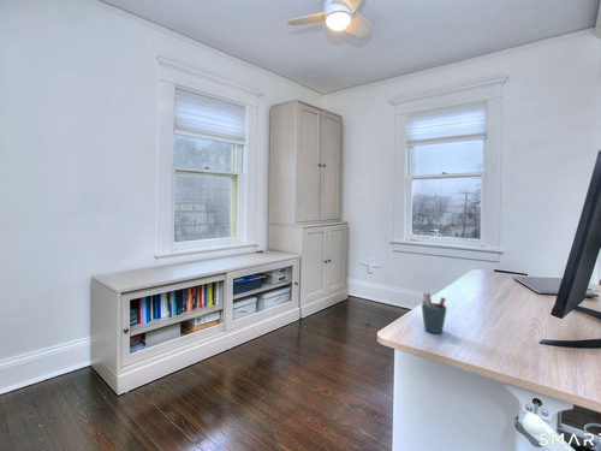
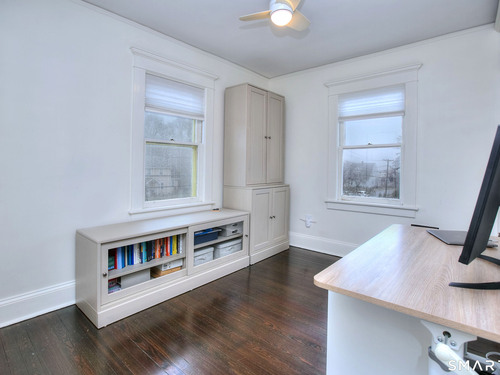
- pen holder (433, 310)
